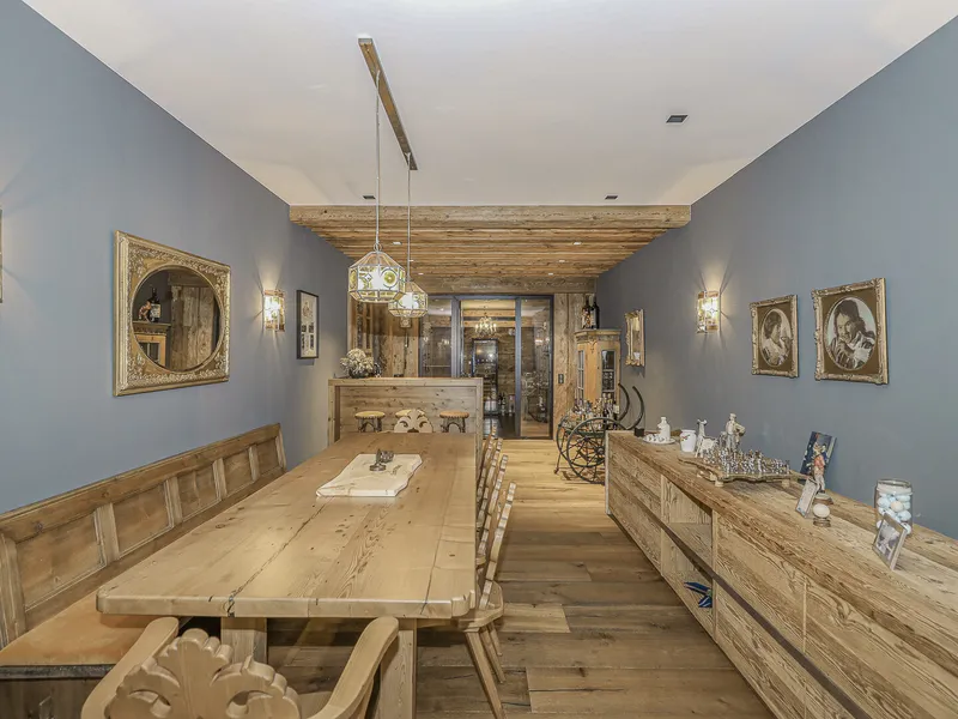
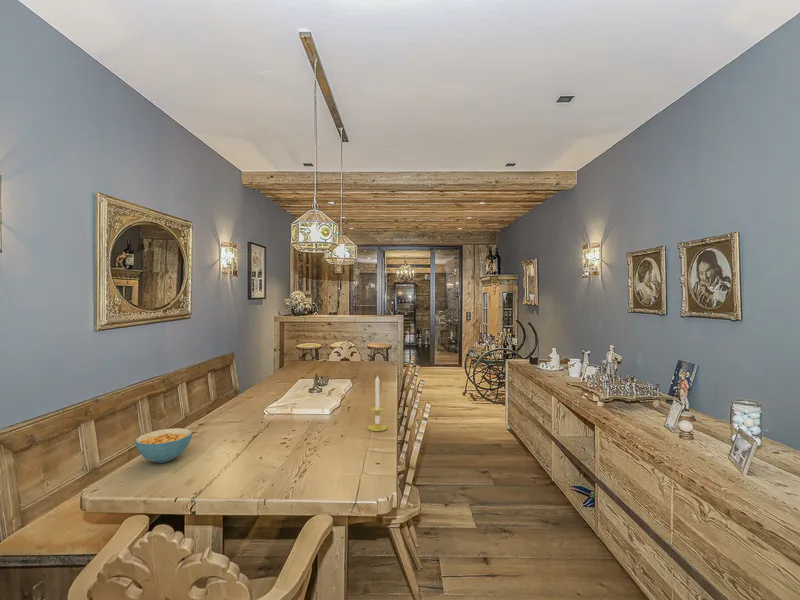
+ candle (377, 401)
+ cereal bowl (164, 447)
